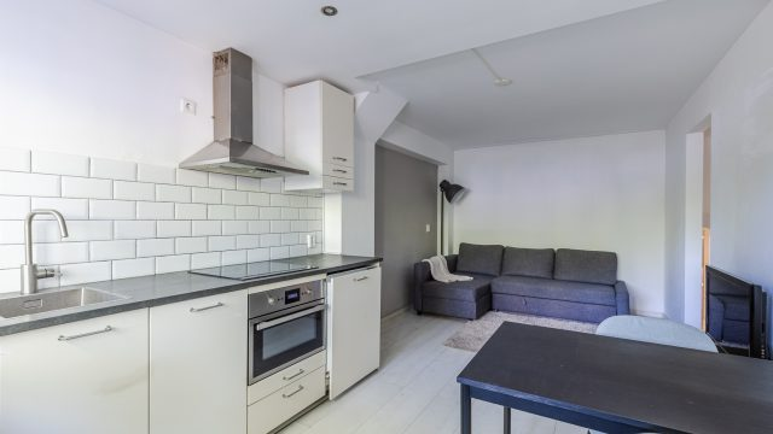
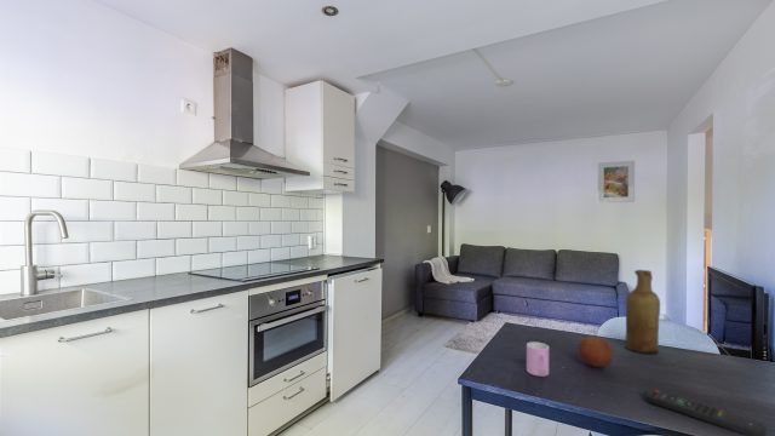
+ vase (642, 309)
+ fruit (595, 350)
+ remote control (700, 411)
+ cup (539, 360)
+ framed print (615, 182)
